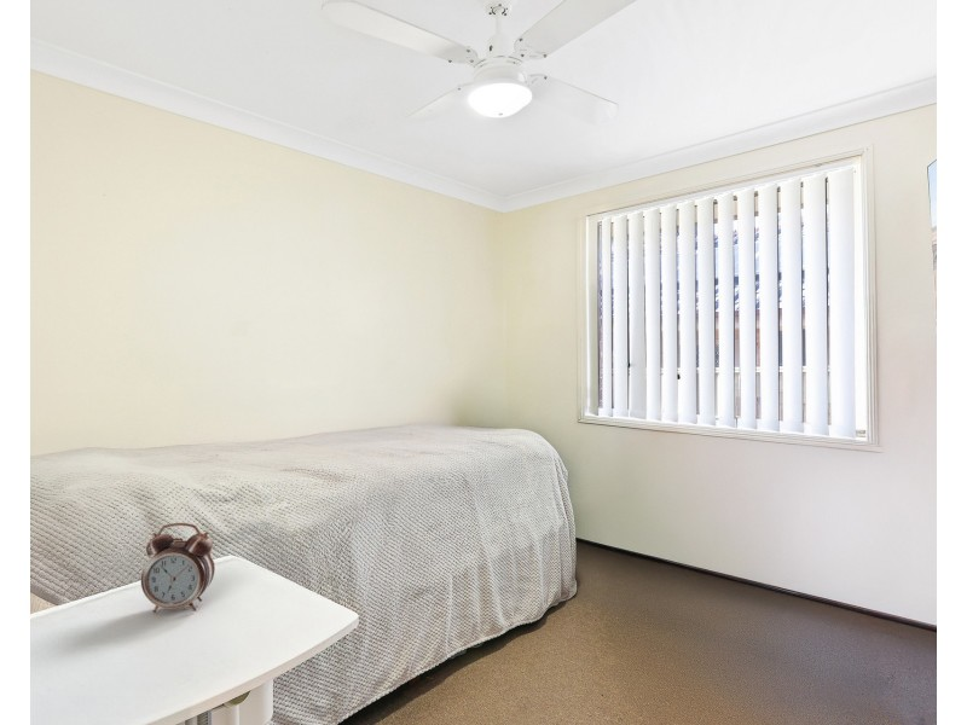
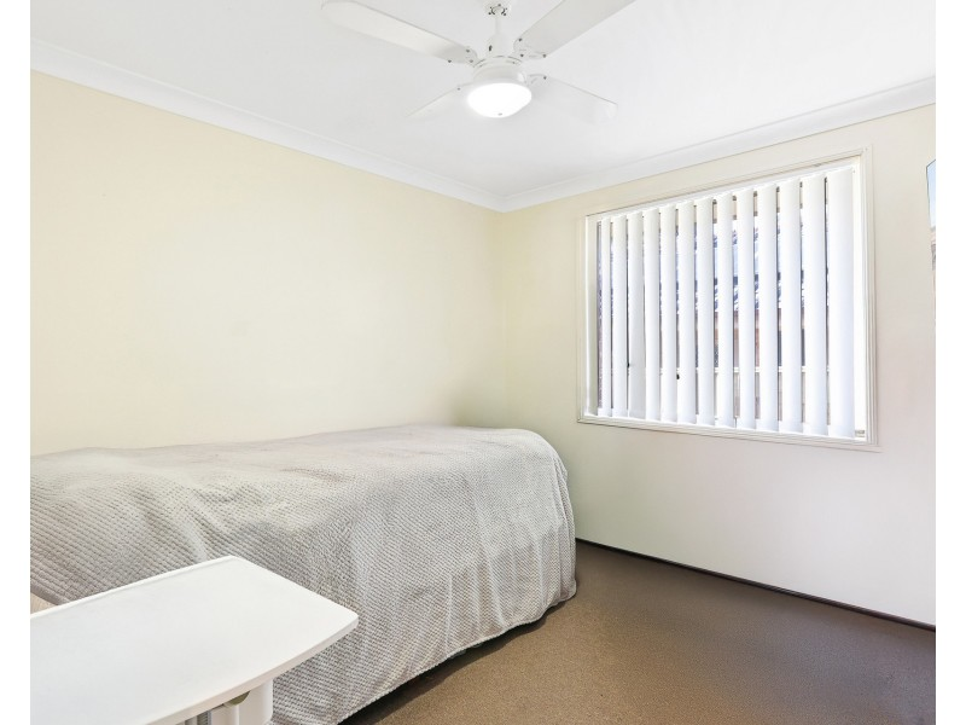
- alarm clock (179, 566)
